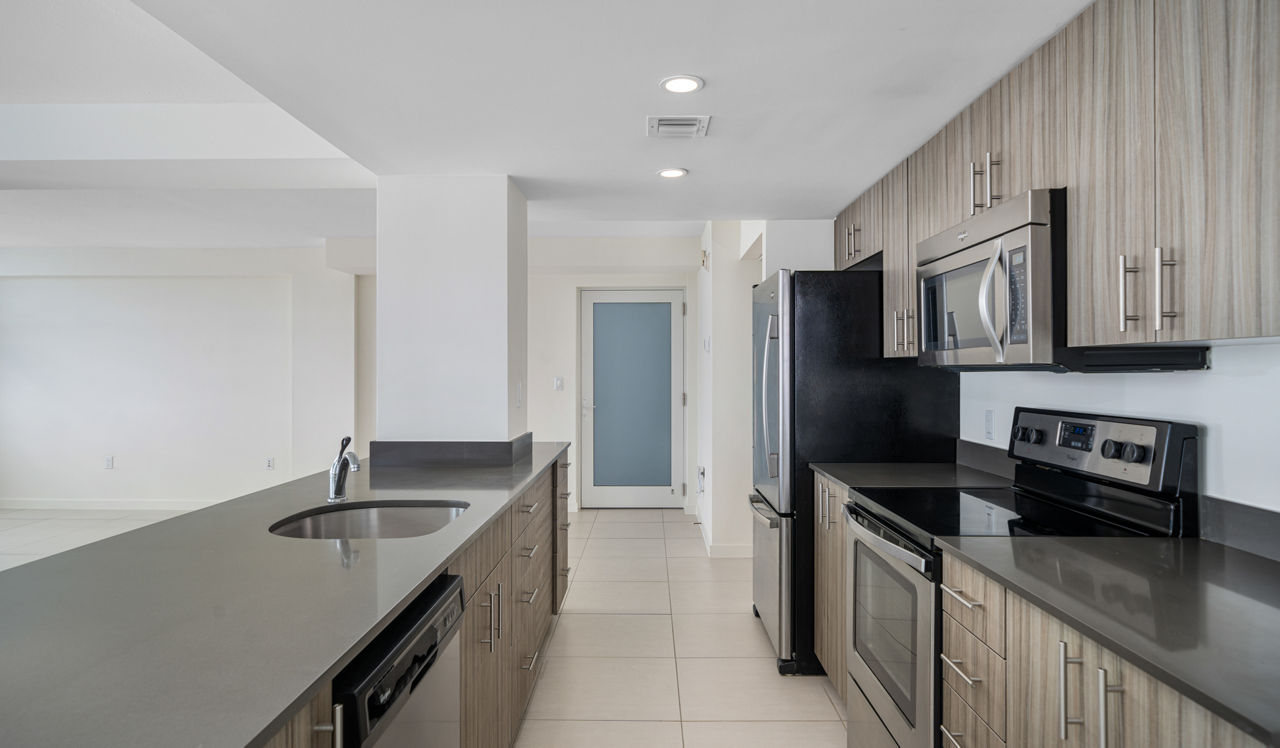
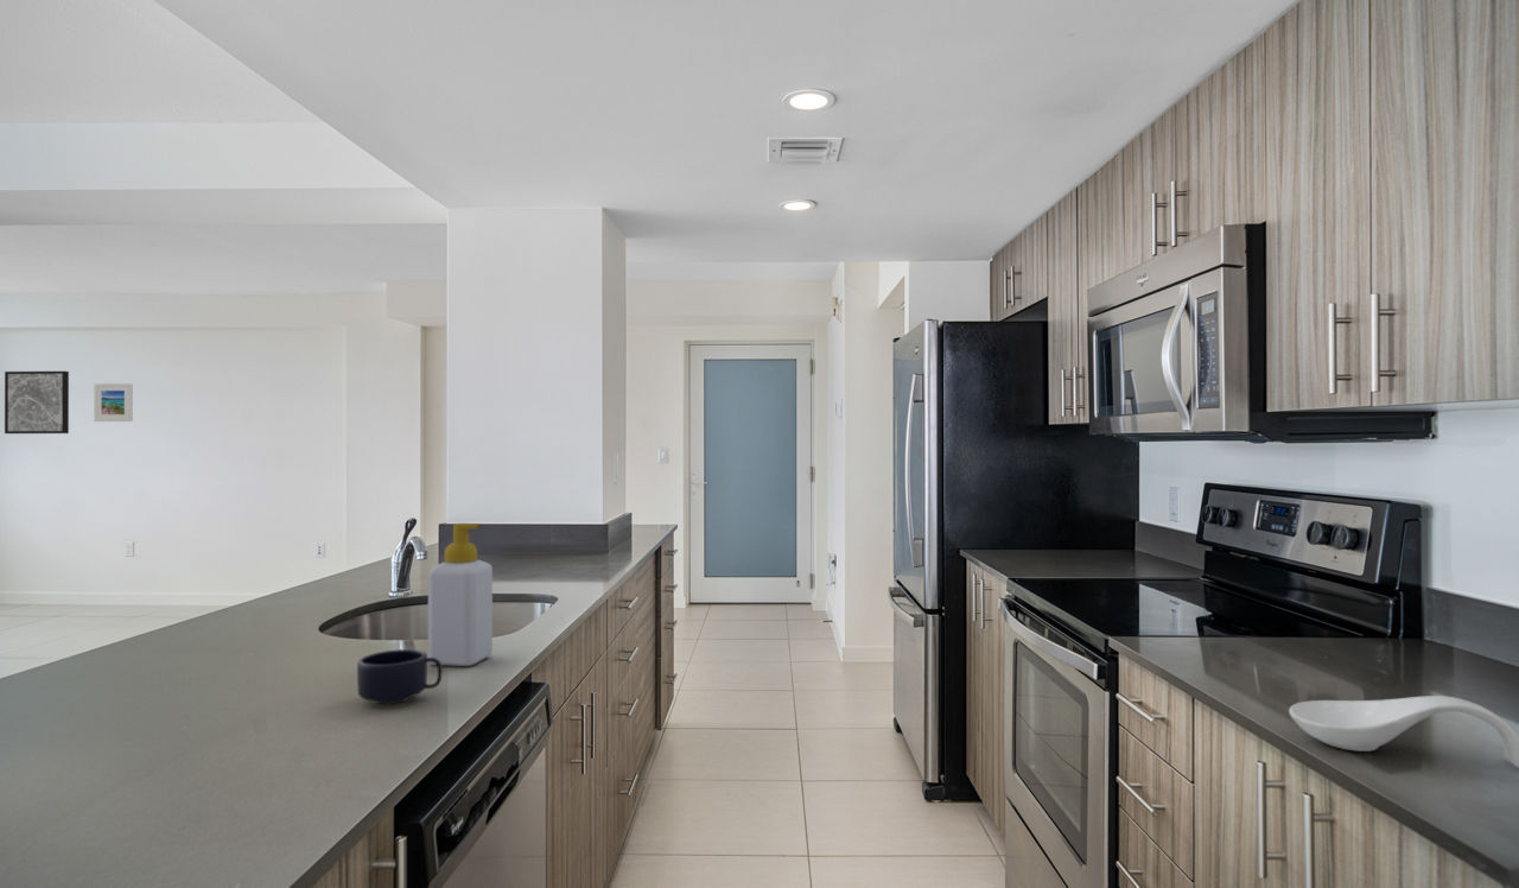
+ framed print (113, 402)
+ wall art (36, 402)
+ soap bottle (460, 591)
+ mug (400, 677)
+ spoon rest (1399, 722)
